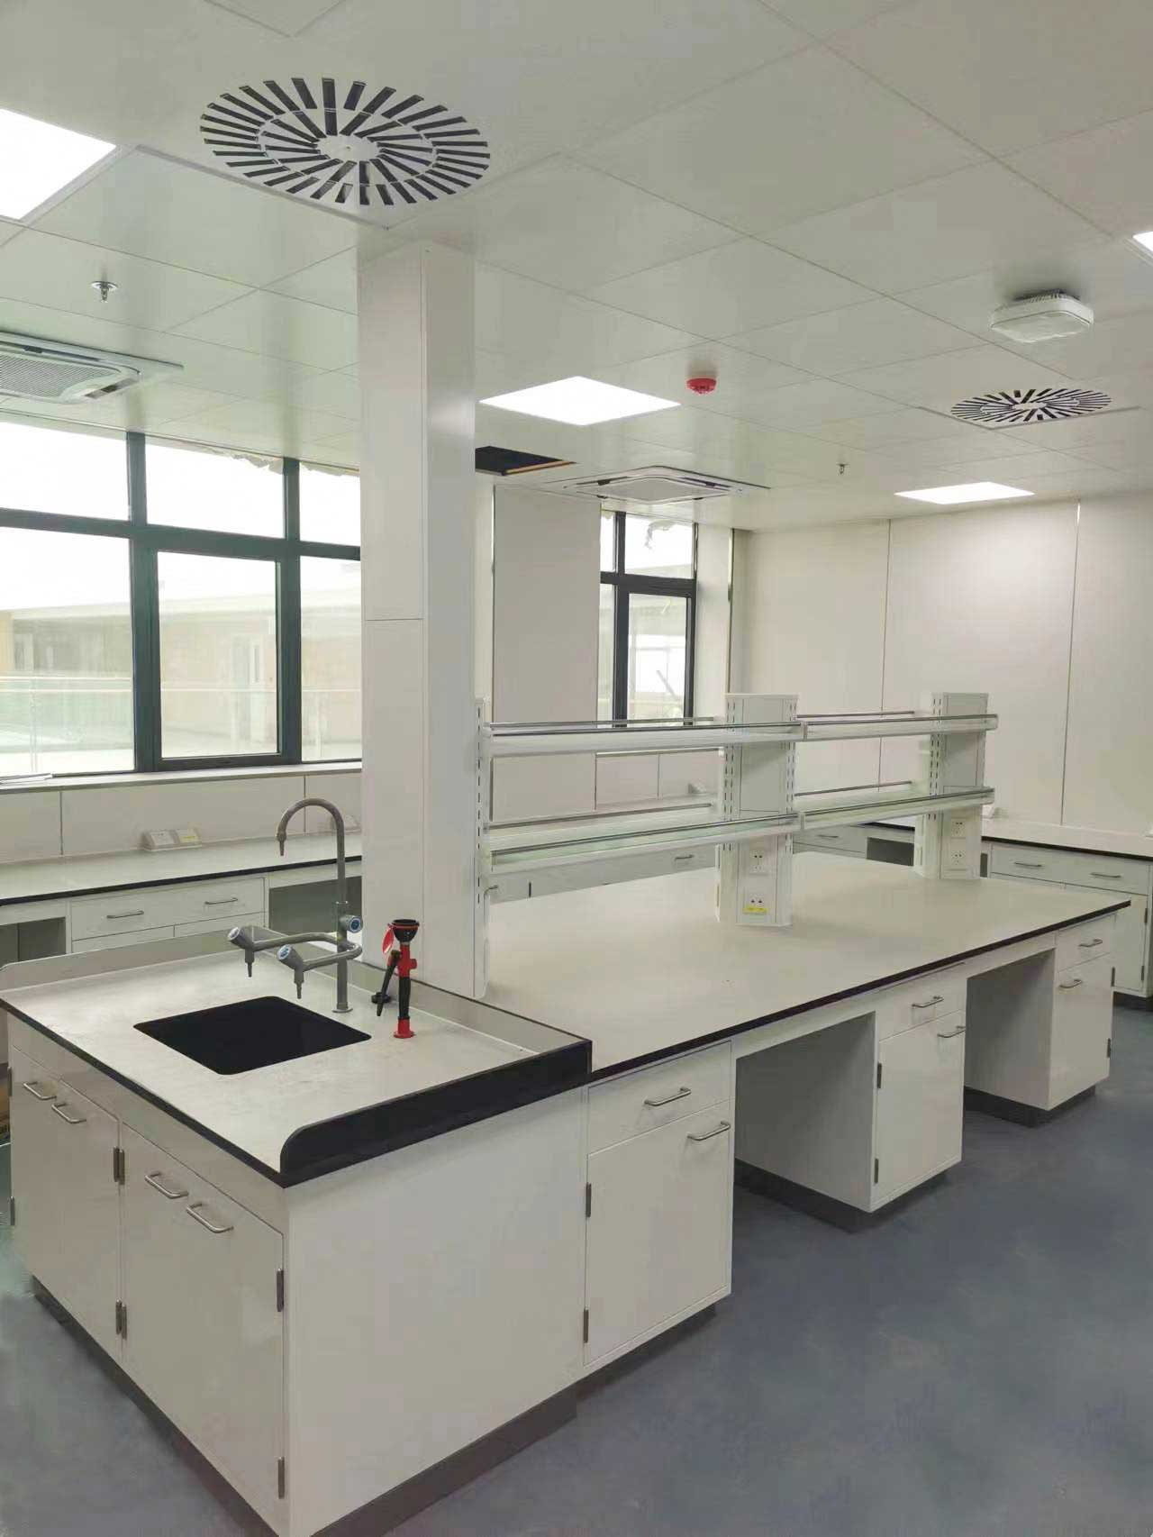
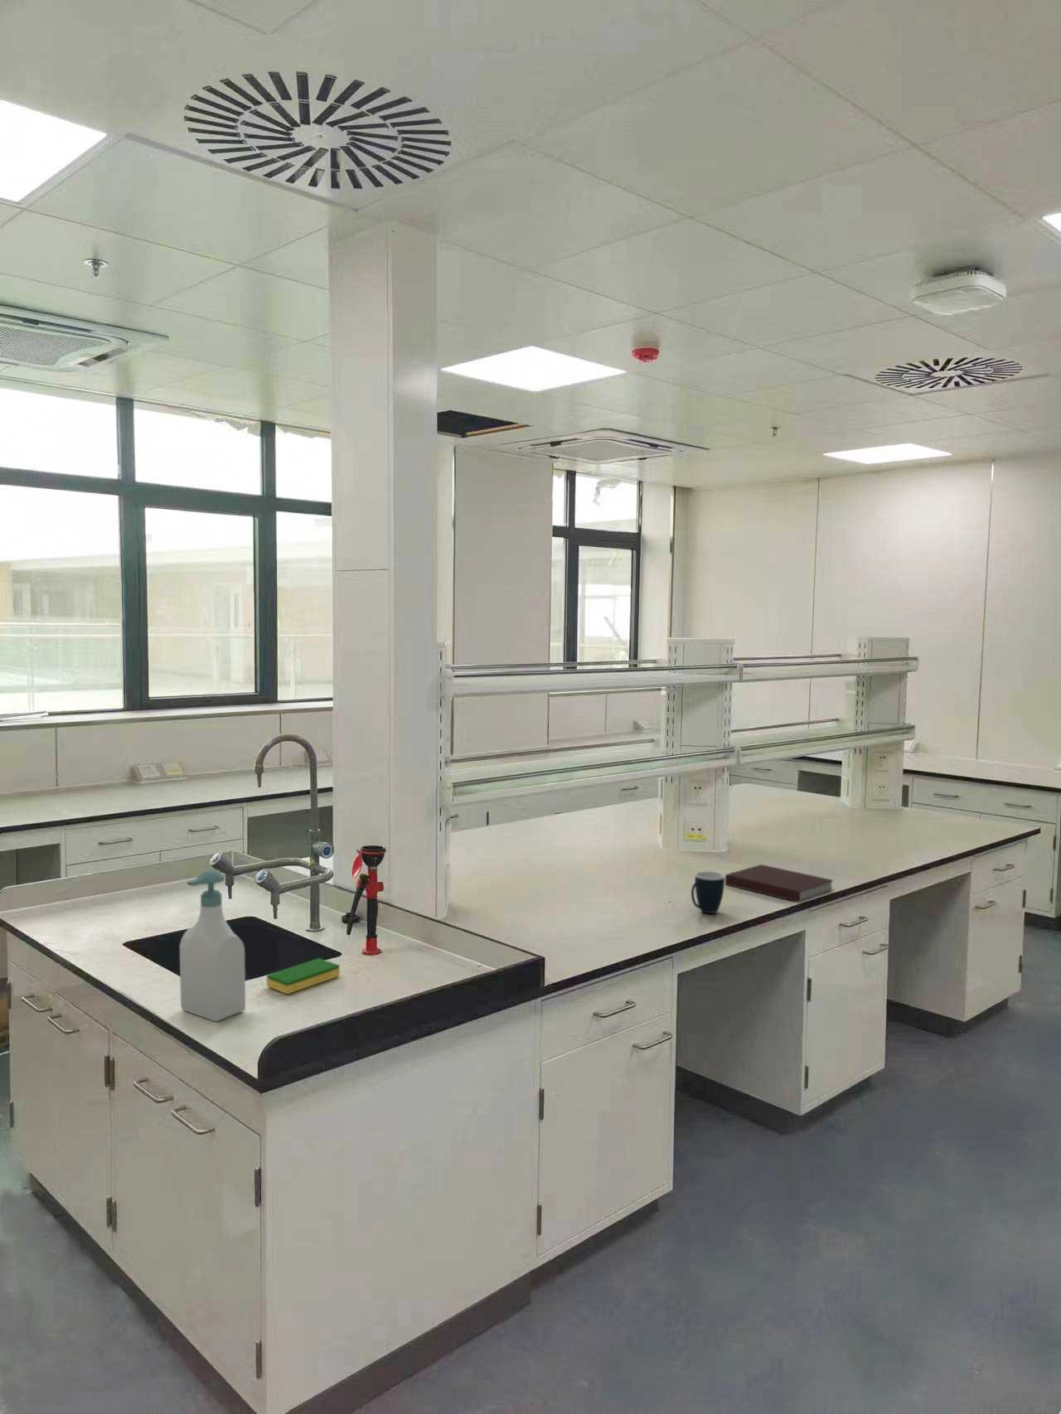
+ mug (705, 894)
+ dish sponge (303, 975)
+ soap bottle (207, 942)
+ notebook (778, 881)
